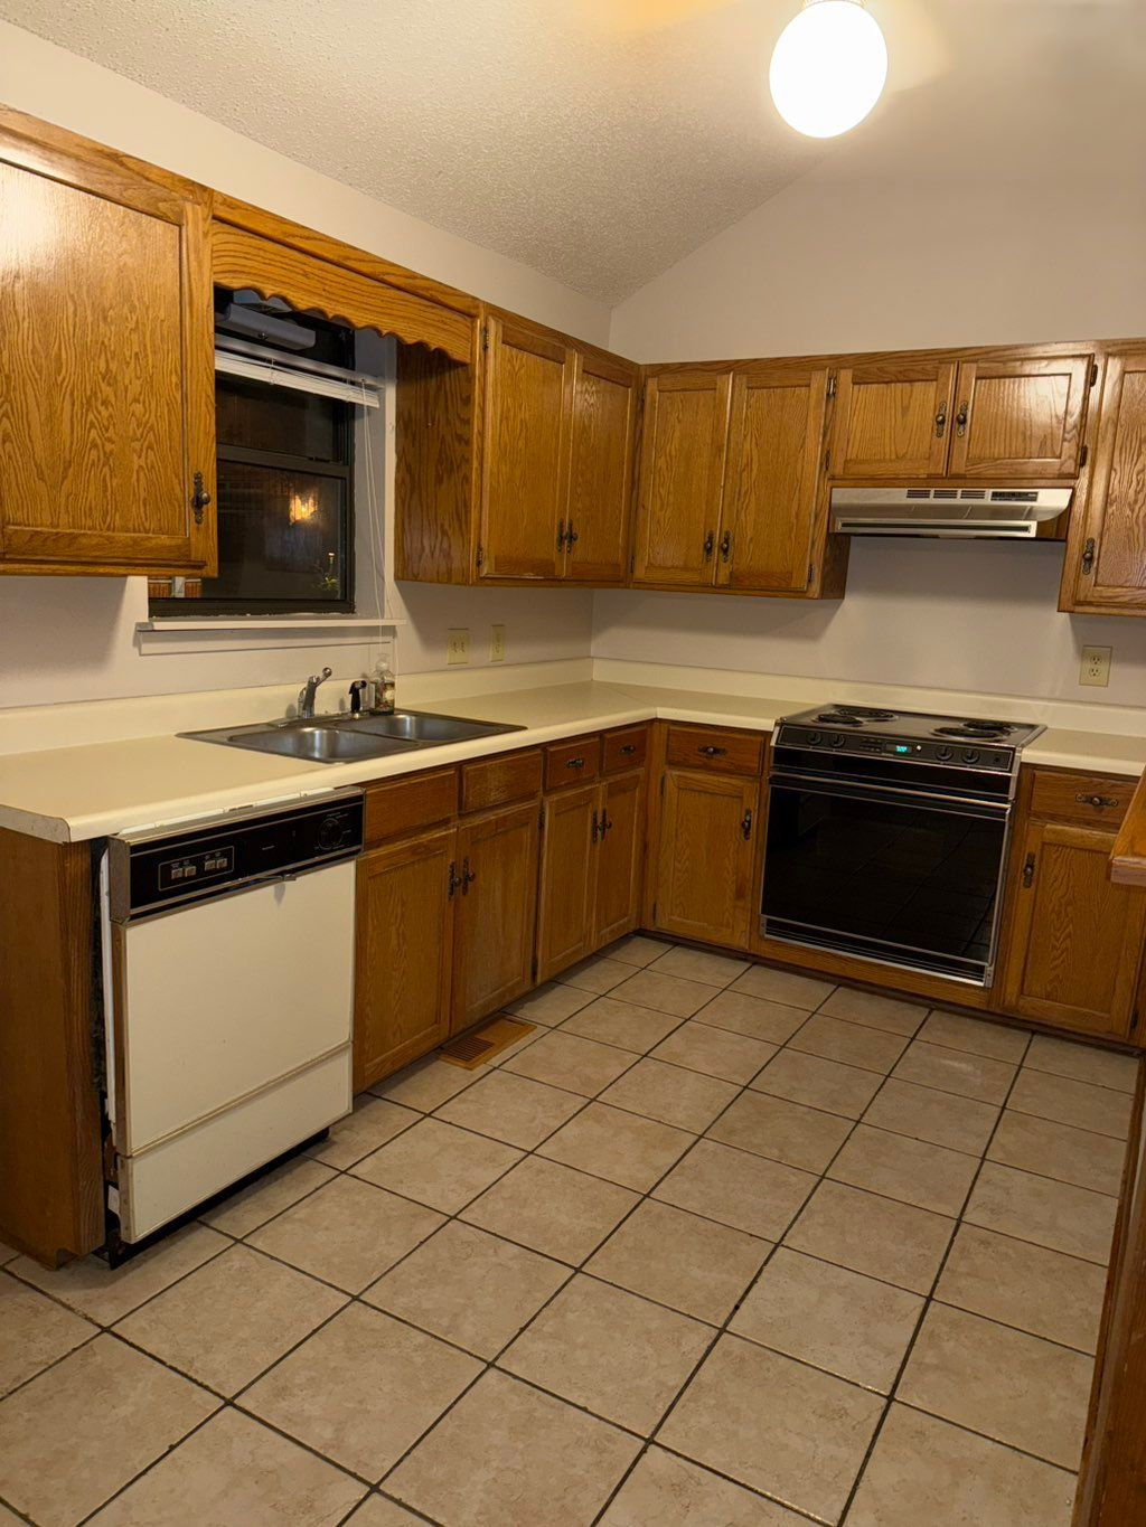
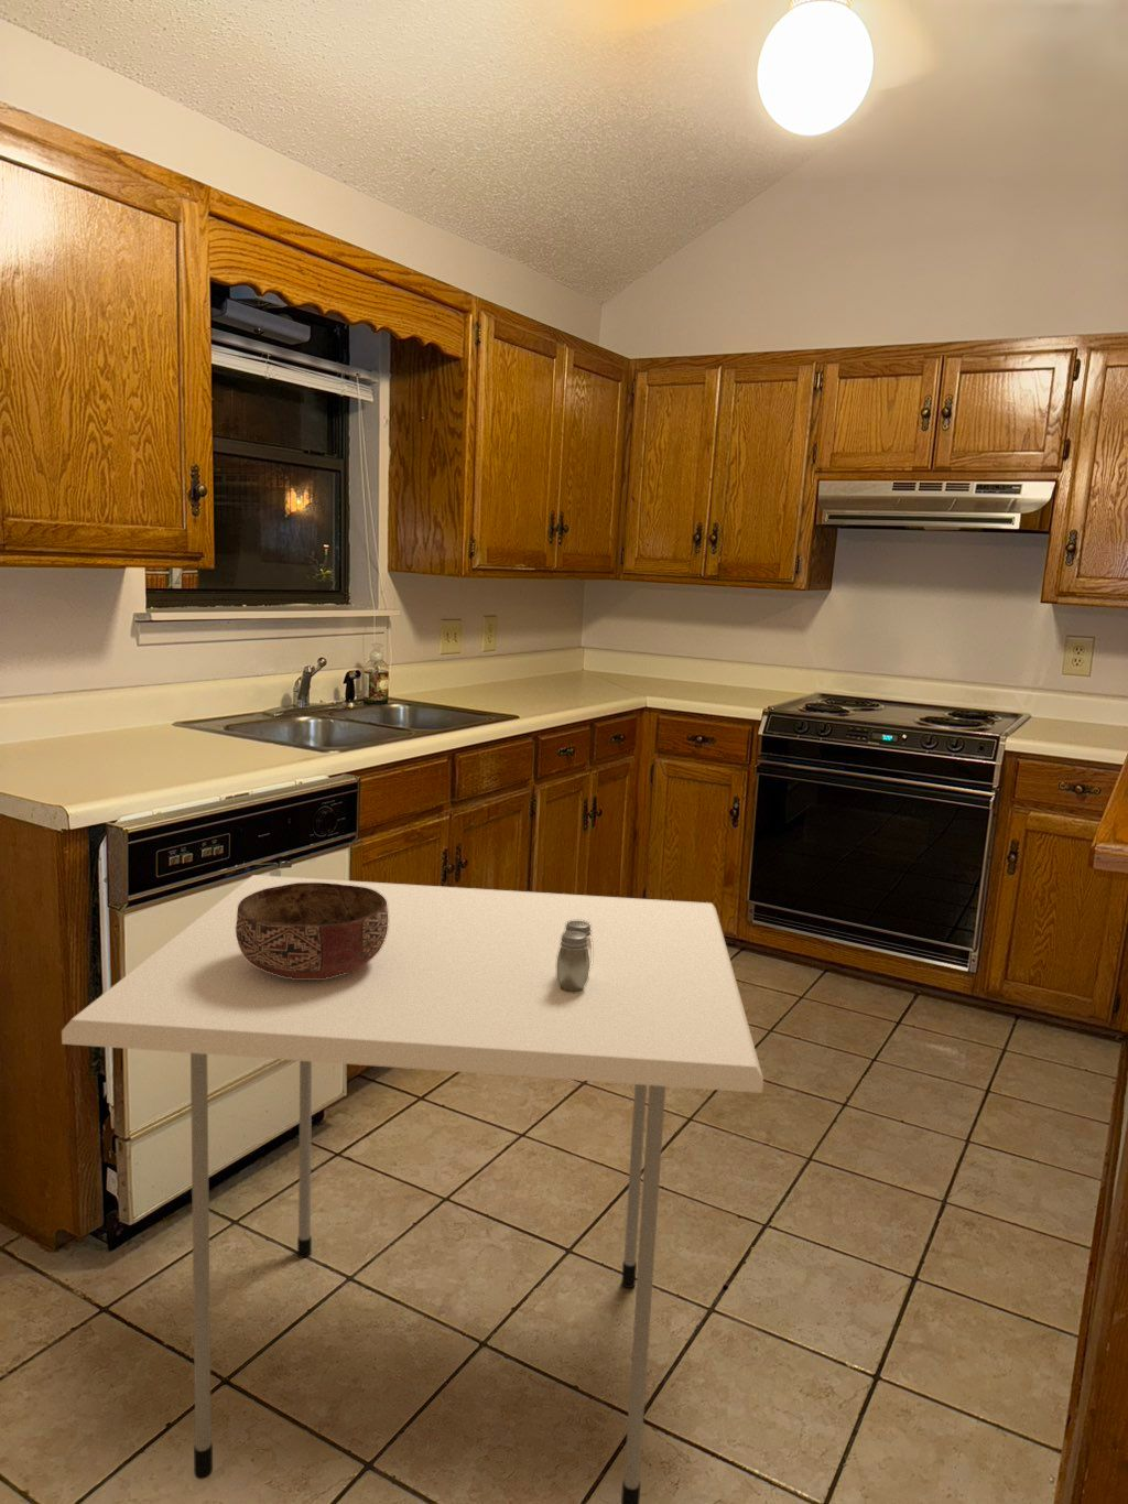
+ dining table (455, 1071)
+ salt and pepper shaker (575, 953)
+ bowl (313, 932)
